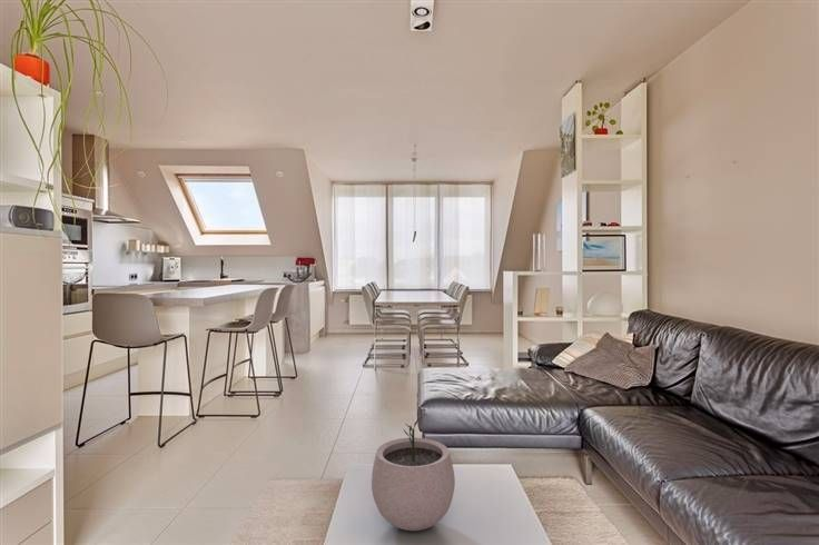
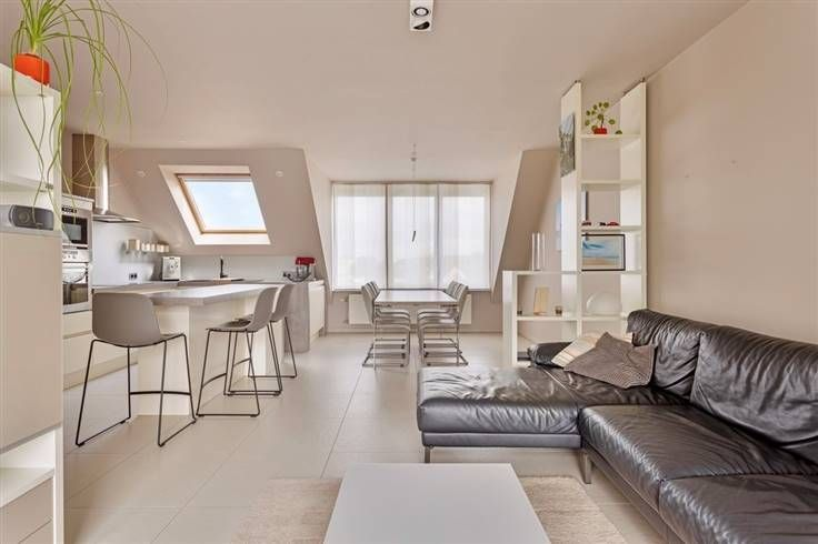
- plant pot (413, 470)
